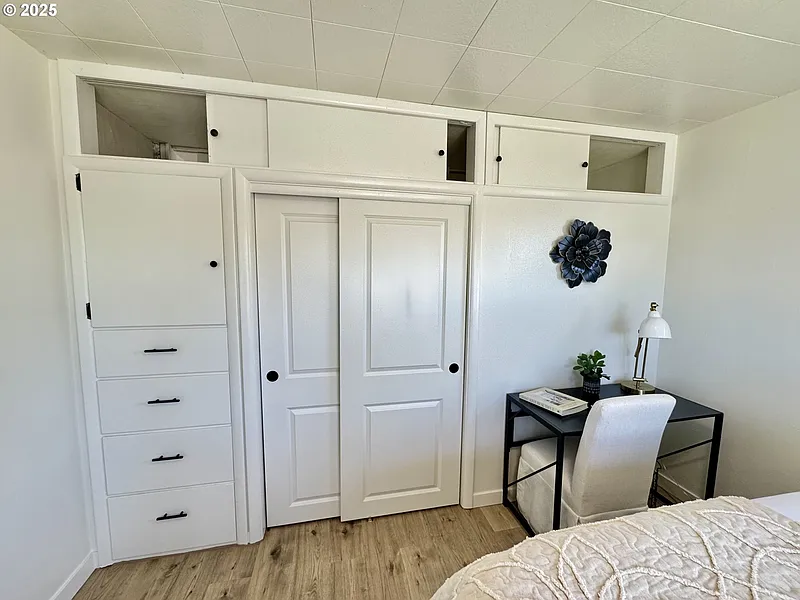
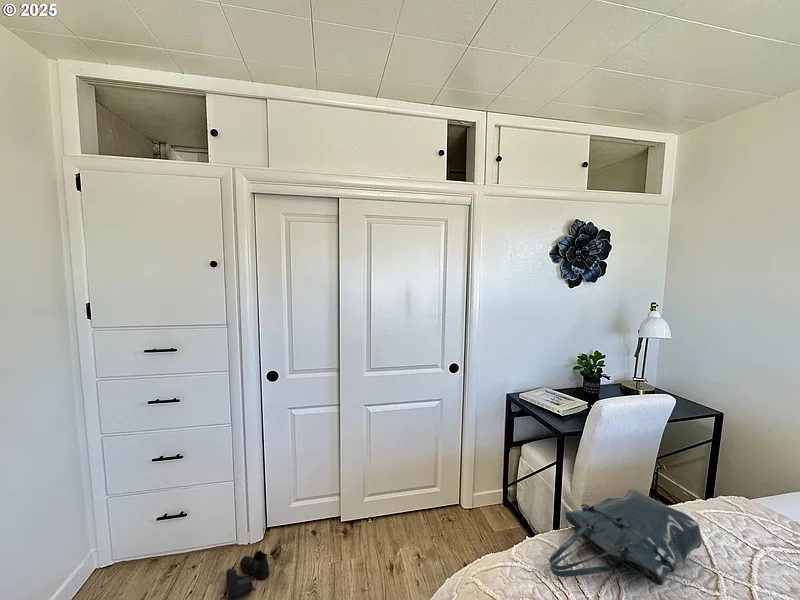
+ boots (243, 571)
+ tote bag (614, 534)
